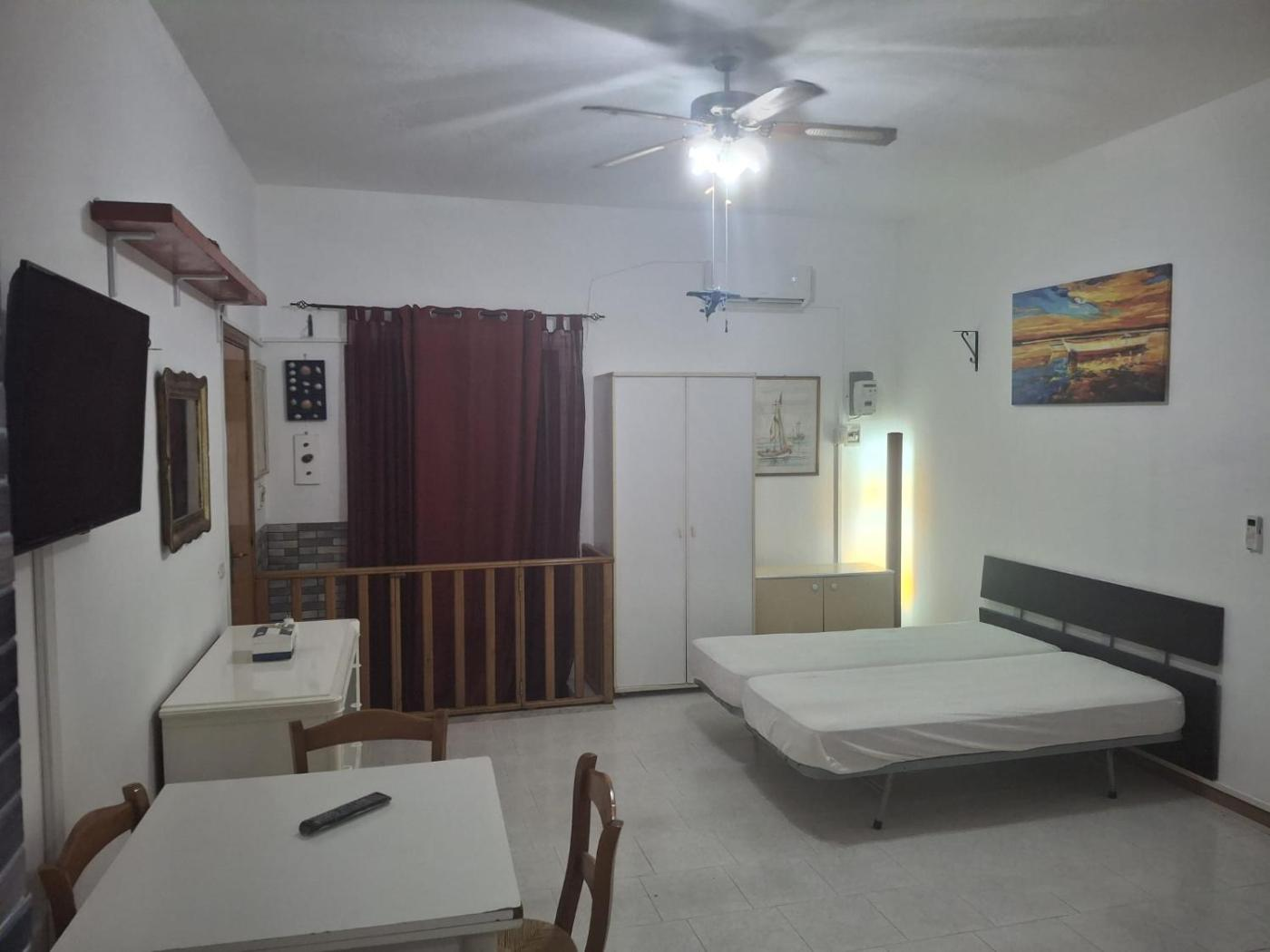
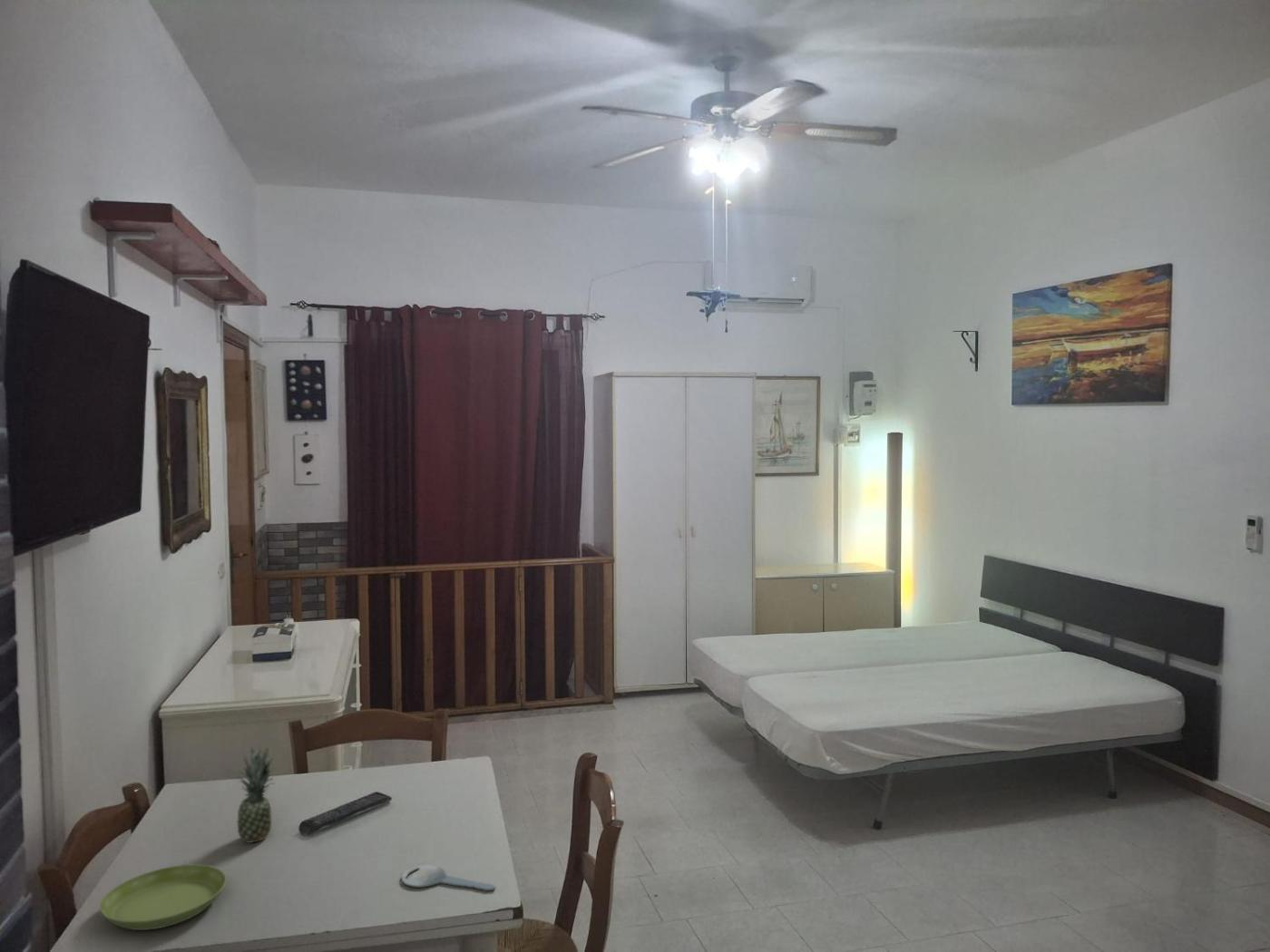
+ fruit (256, 792)
+ key (448, 880)
+ saucer (165, 899)
